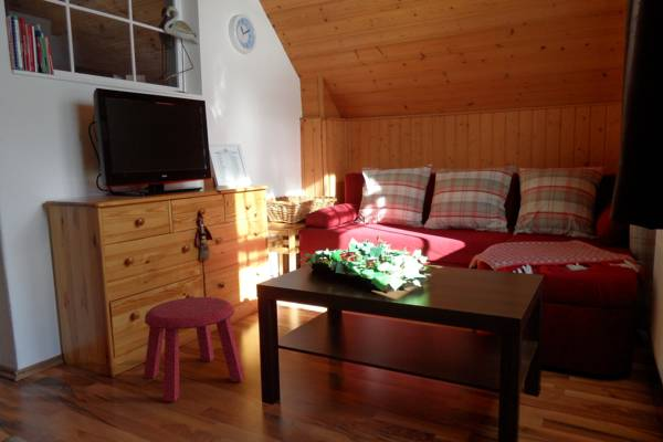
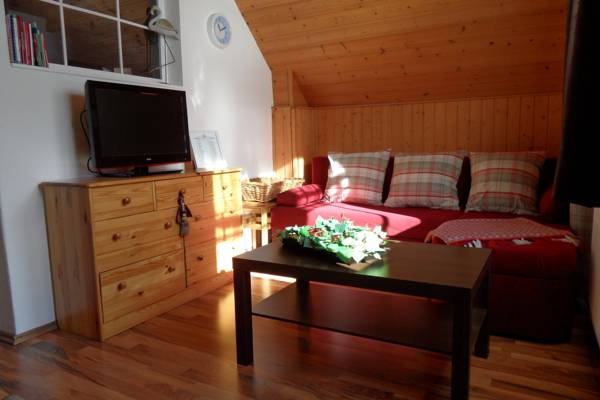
- stool (198, 341)
